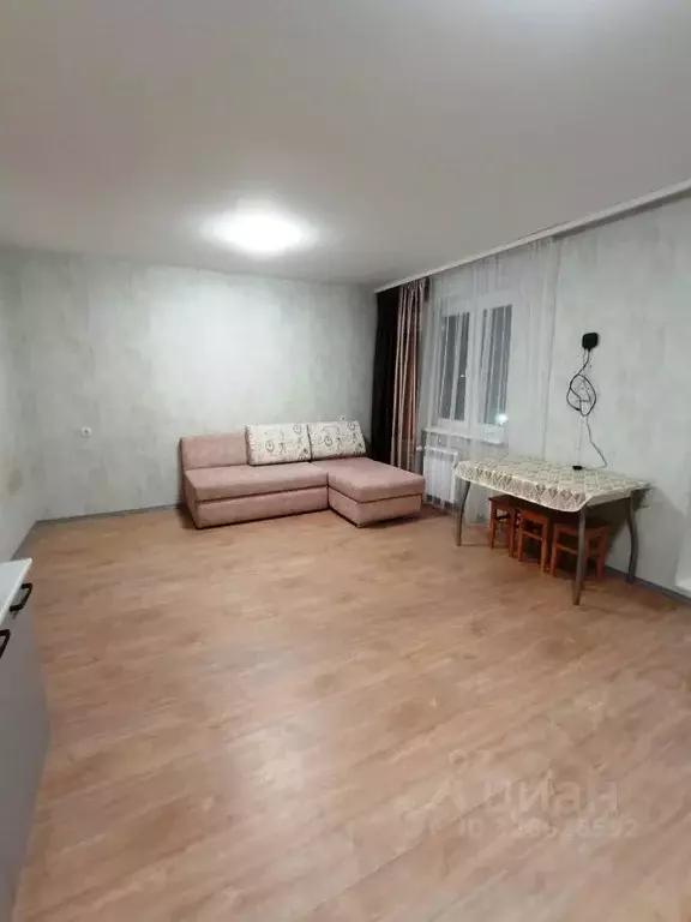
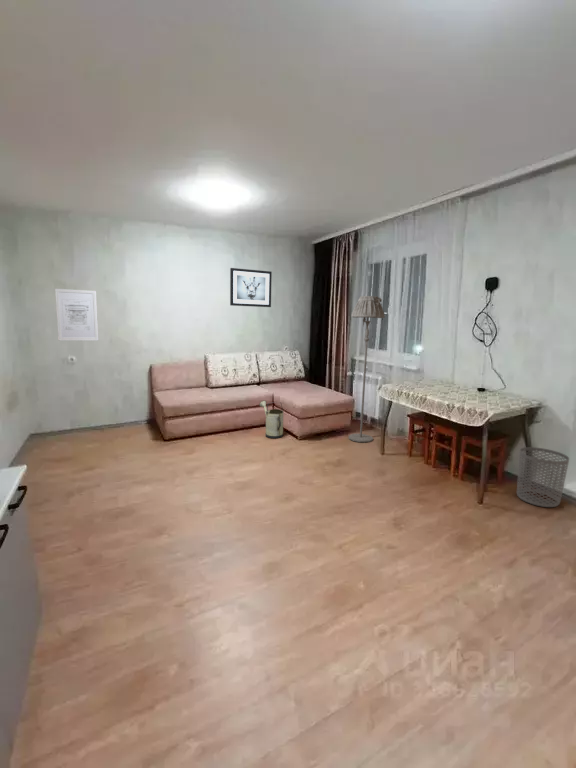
+ wall art (77, 315)
+ waste bin (540, 476)
+ watering can (270, 417)
+ floor lamp (364, 369)
+ wall art (251, 288)
